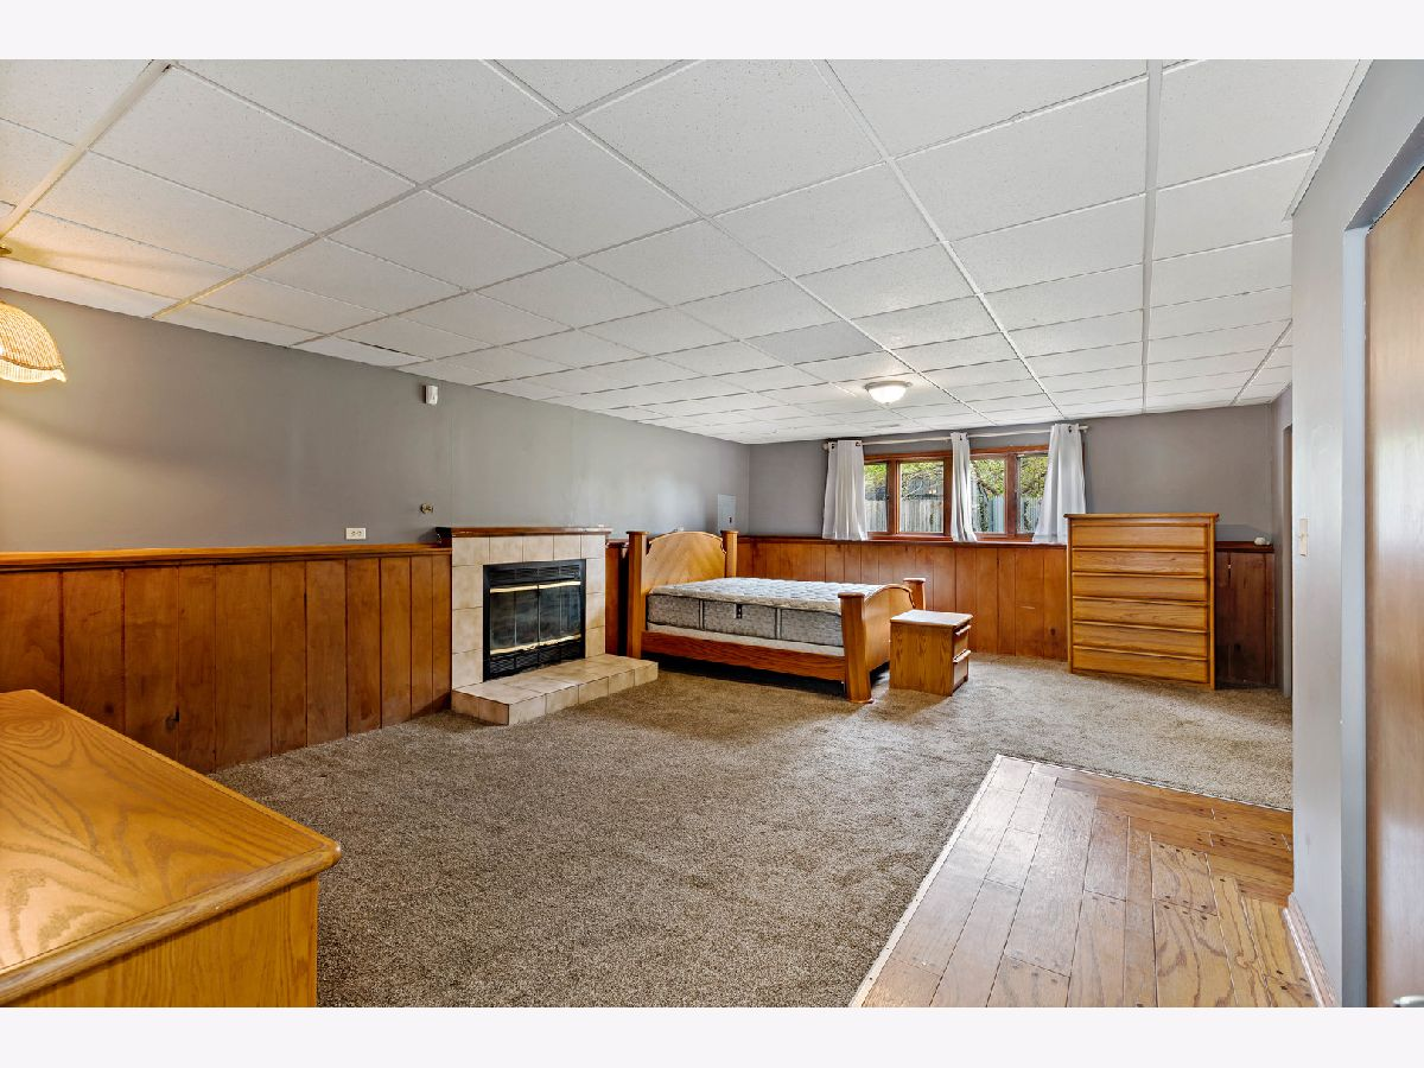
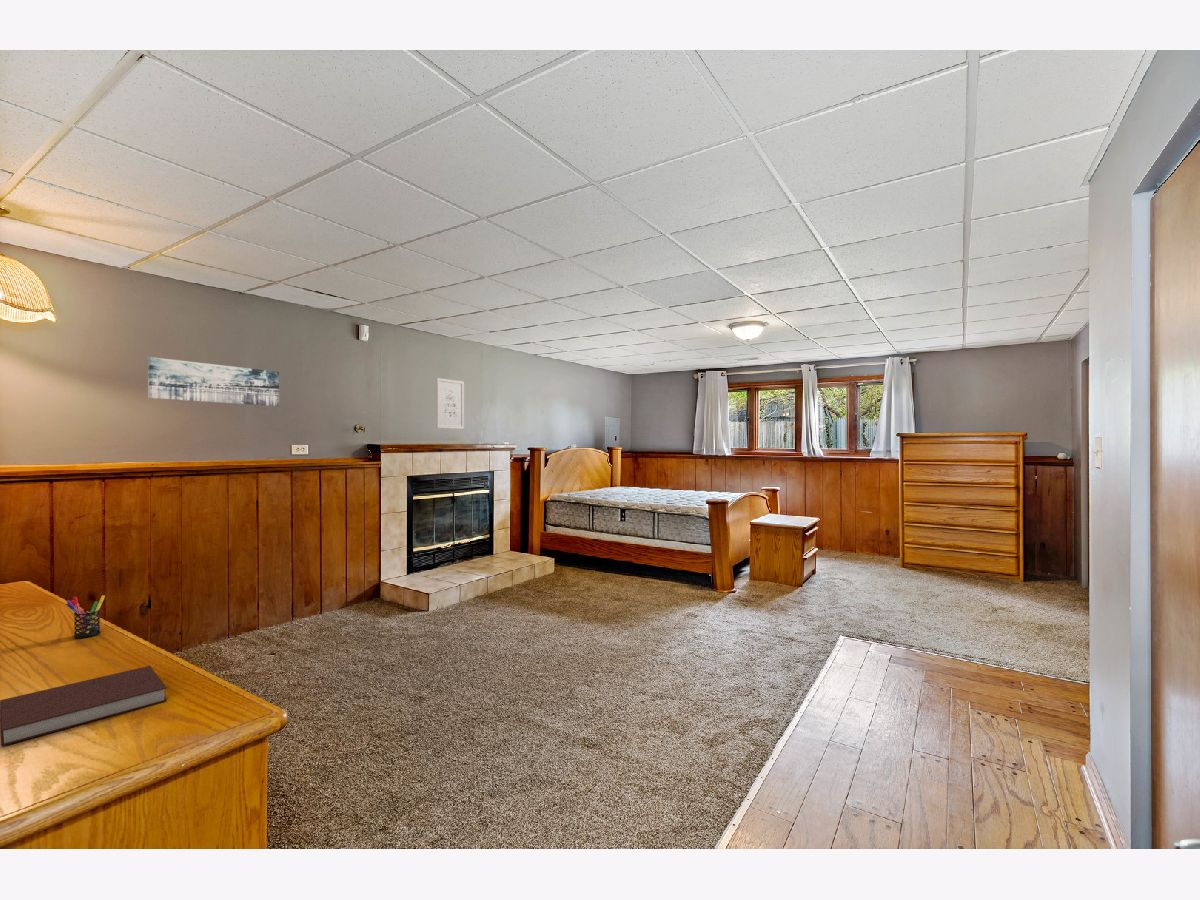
+ wall art (450, 404)
+ pen holder (87, 614)
+ wall art (218, 383)
+ notebook (85, 700)
